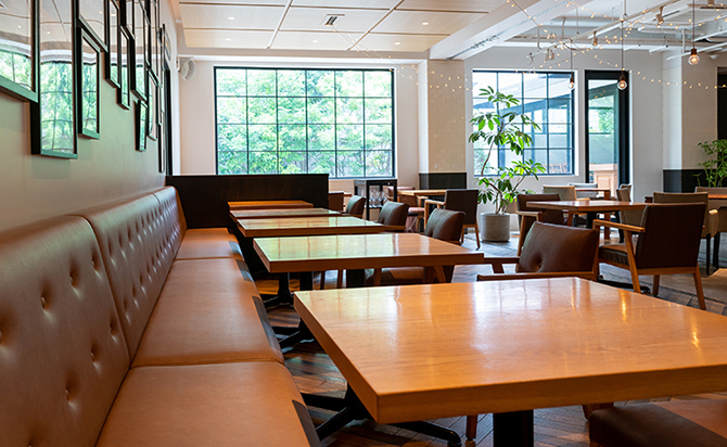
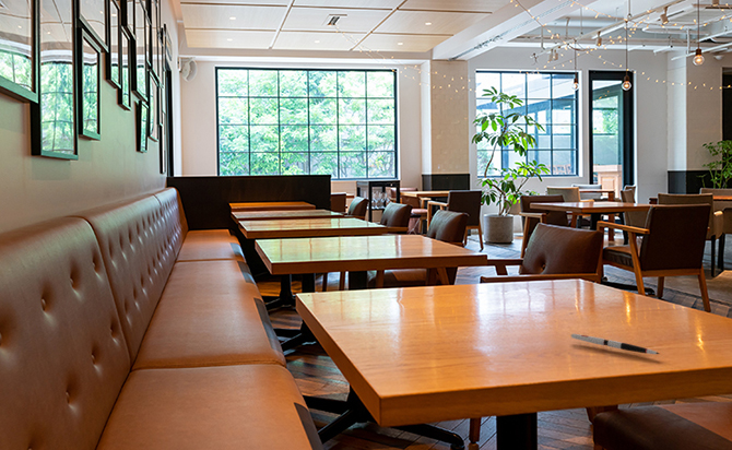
+ pen (613, 343)
